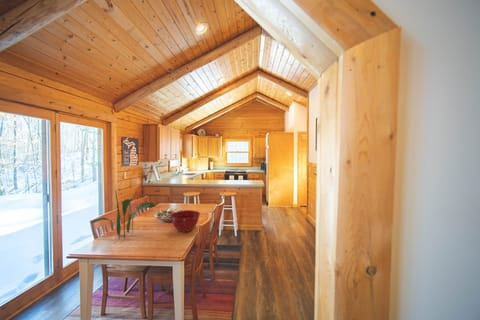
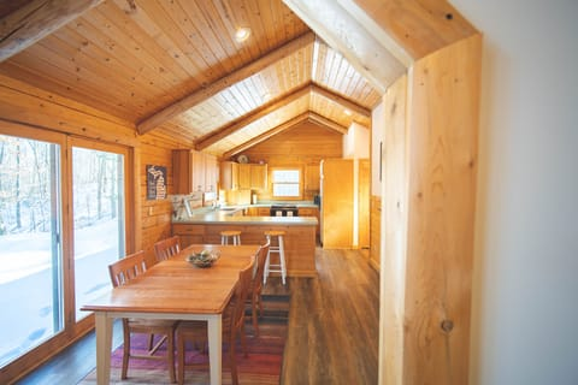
- plant (125, 212)
- mixing bowl (185, 221)
